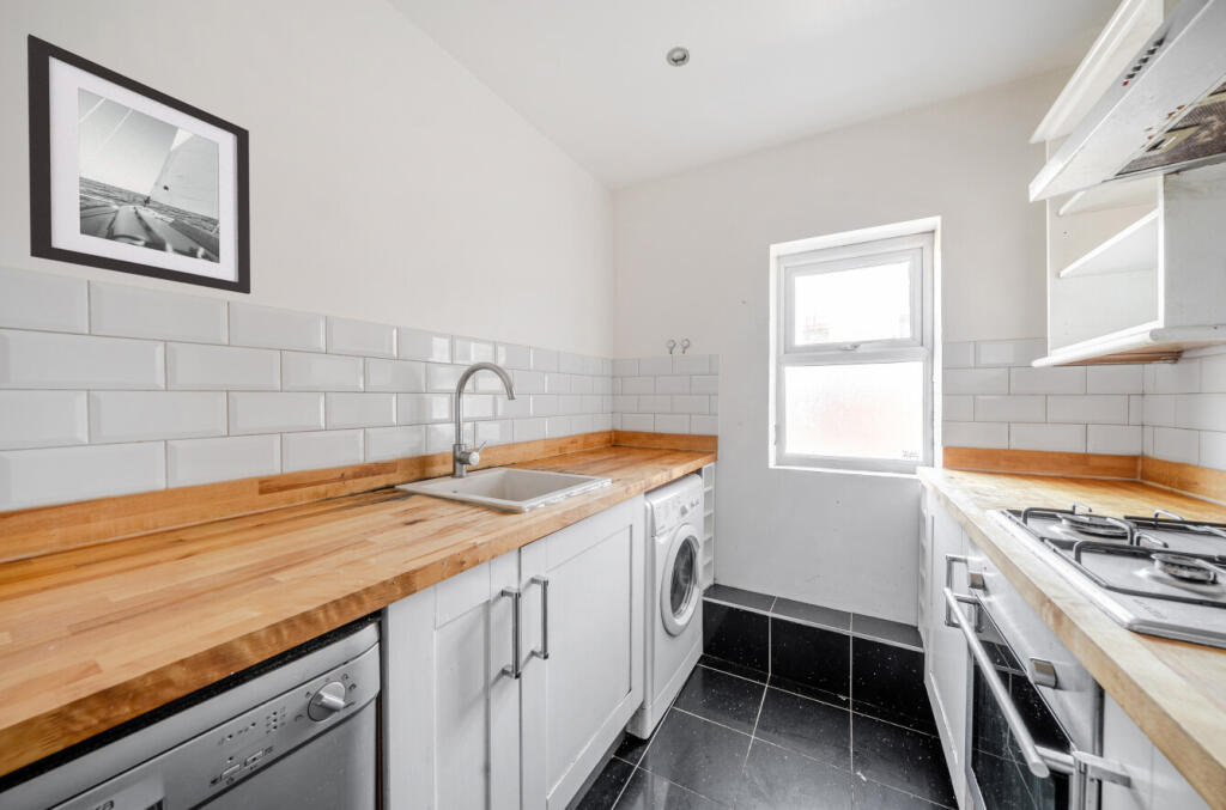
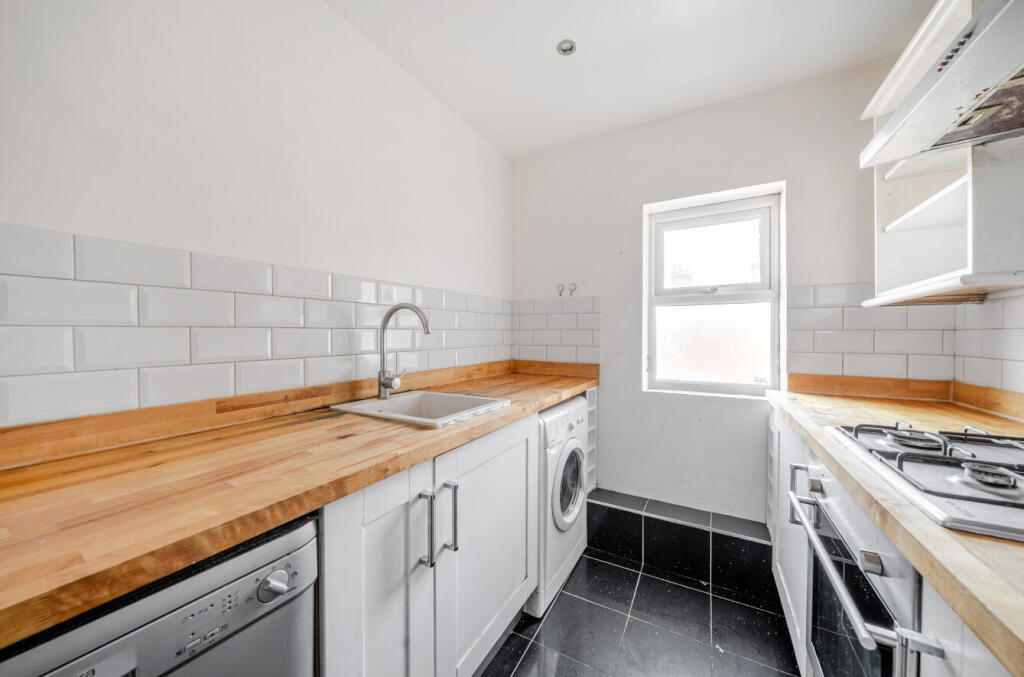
- wall art (154, 184)
